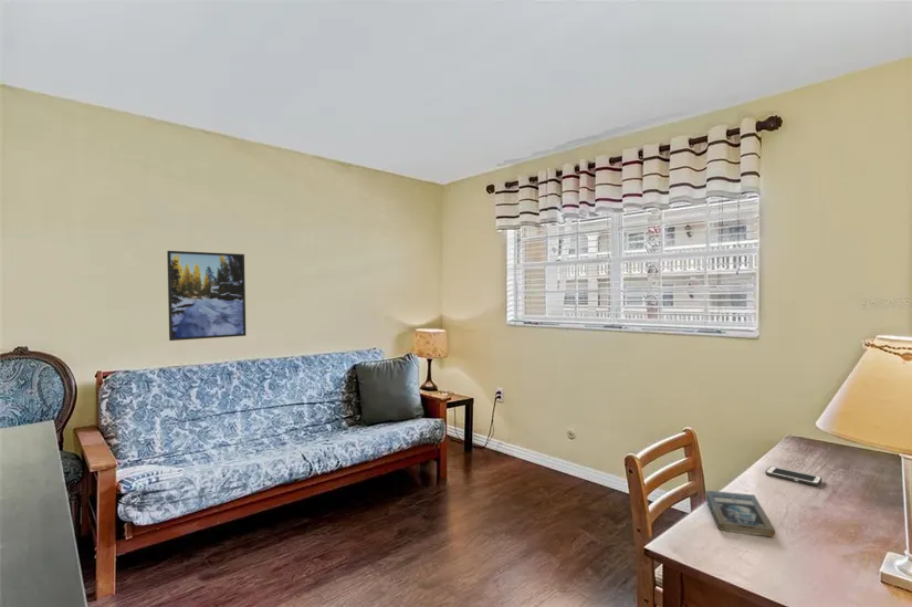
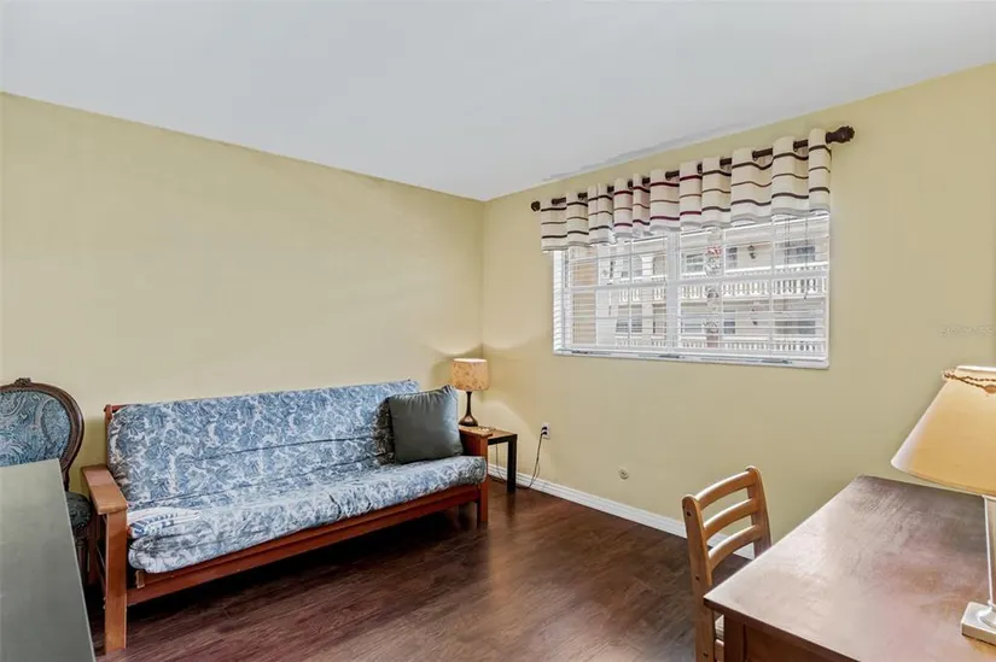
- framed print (208, 295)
- cell phone (793, 475)
- book (736, 511)
